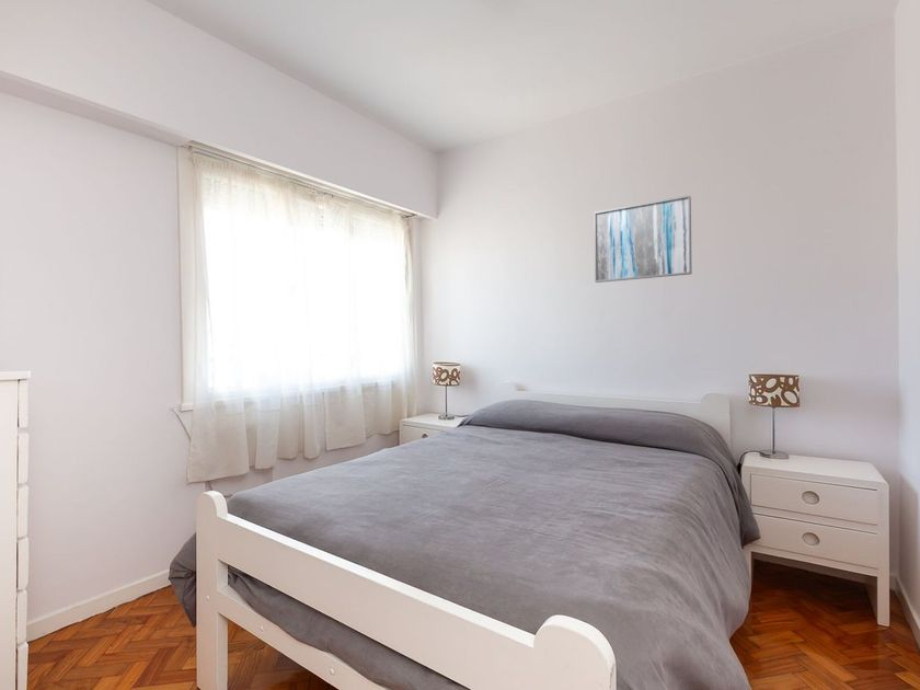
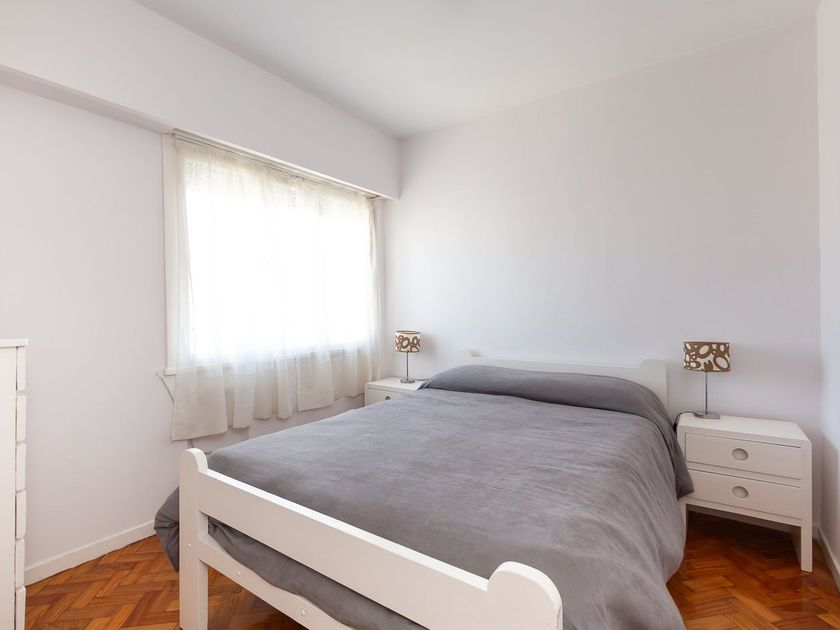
- wall art (640, 241)
